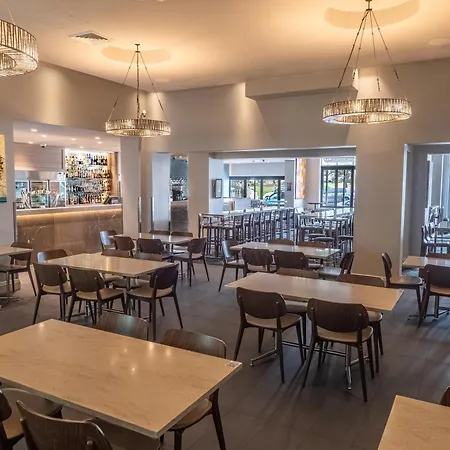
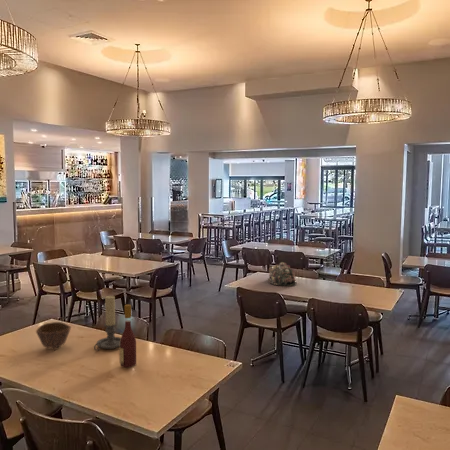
+ wine bottle (128, 335)
+ flower pot (280, 272)
+ candle holder (108, 321)
+ bowl (54, 337)
